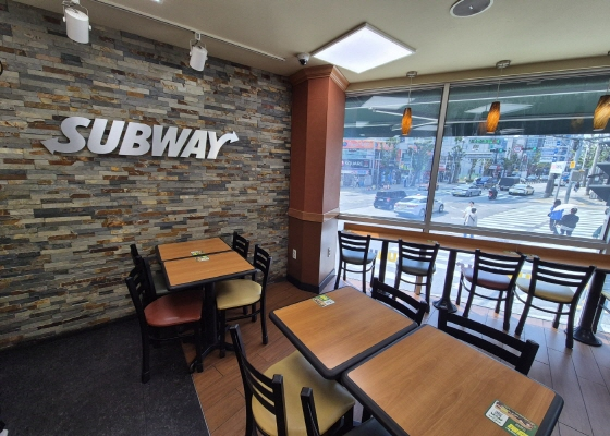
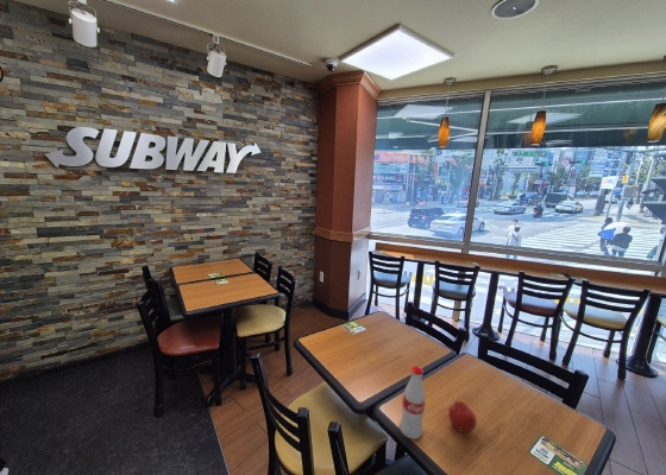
+ fruit (461, 416)
+ soda bottle (414, 399)
